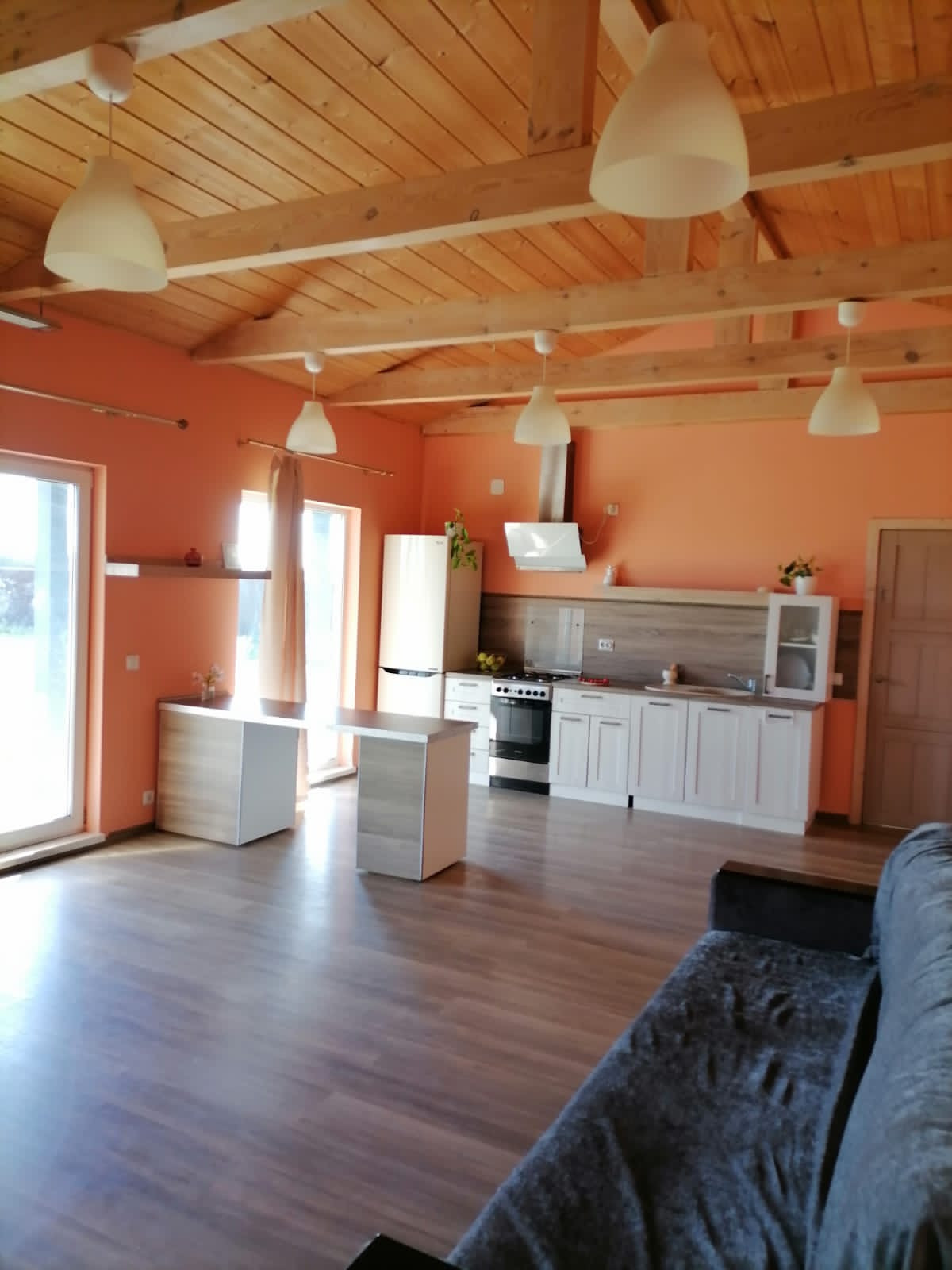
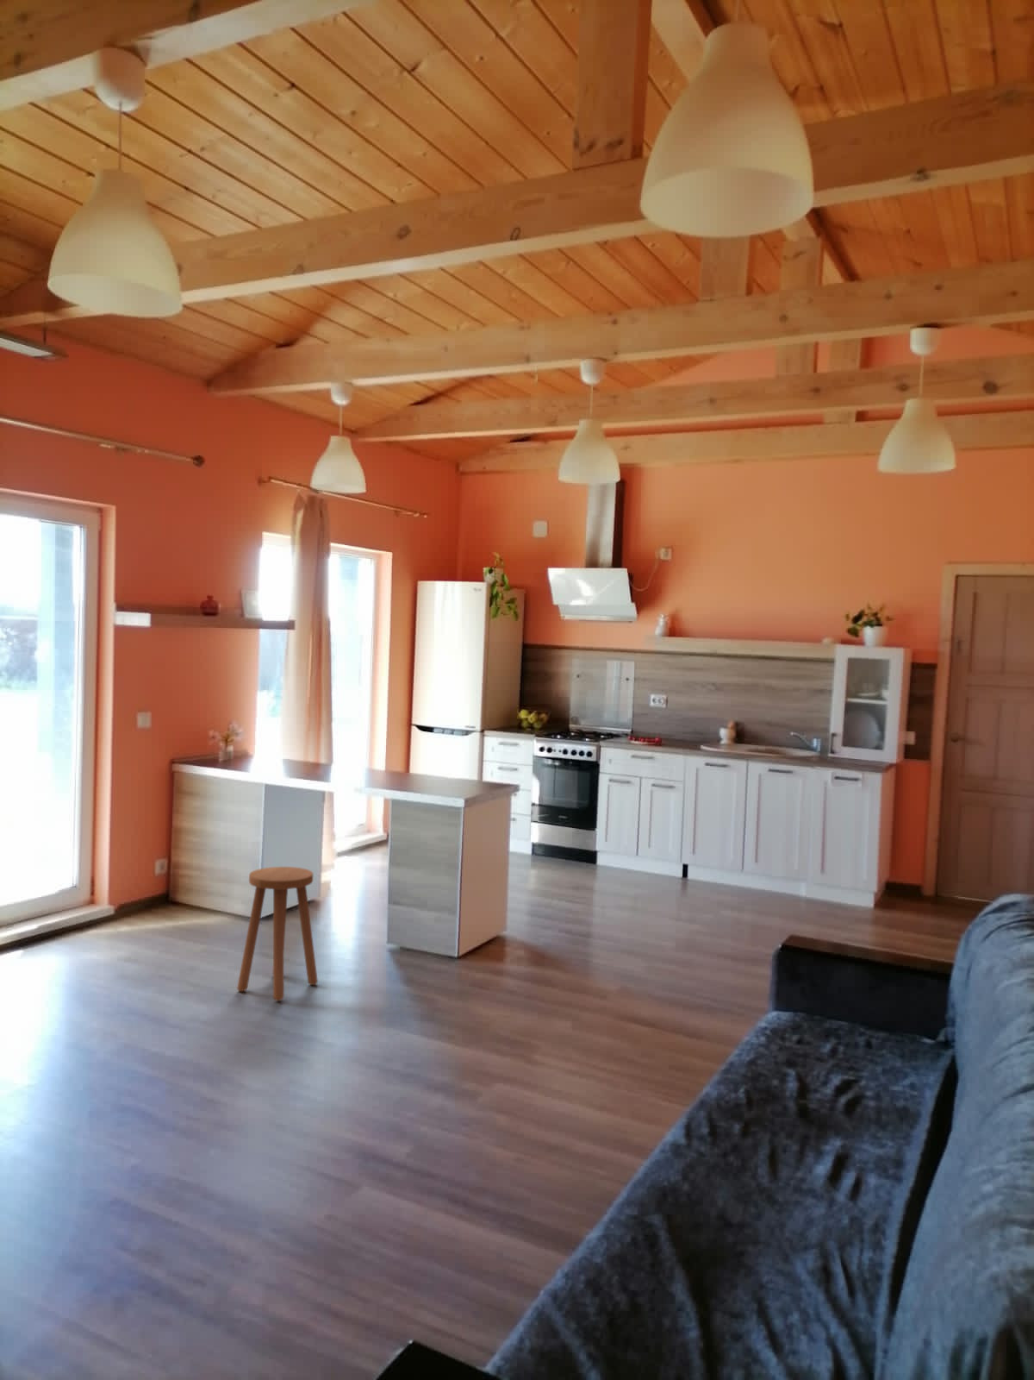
+ stool (279, 930)
